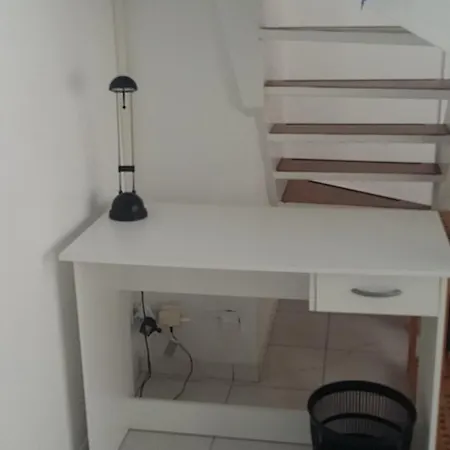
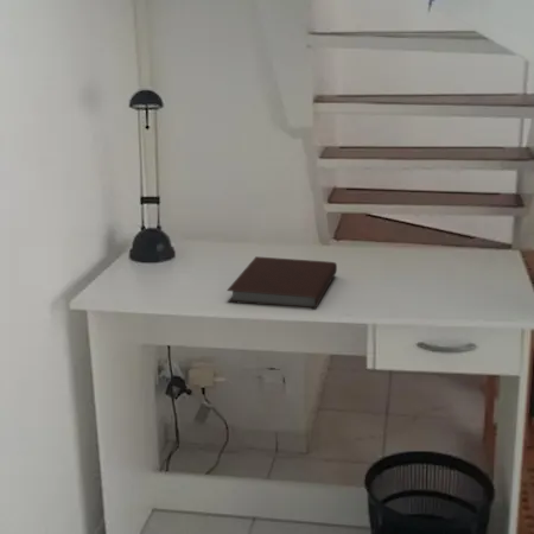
+ notebook (284, 281)
